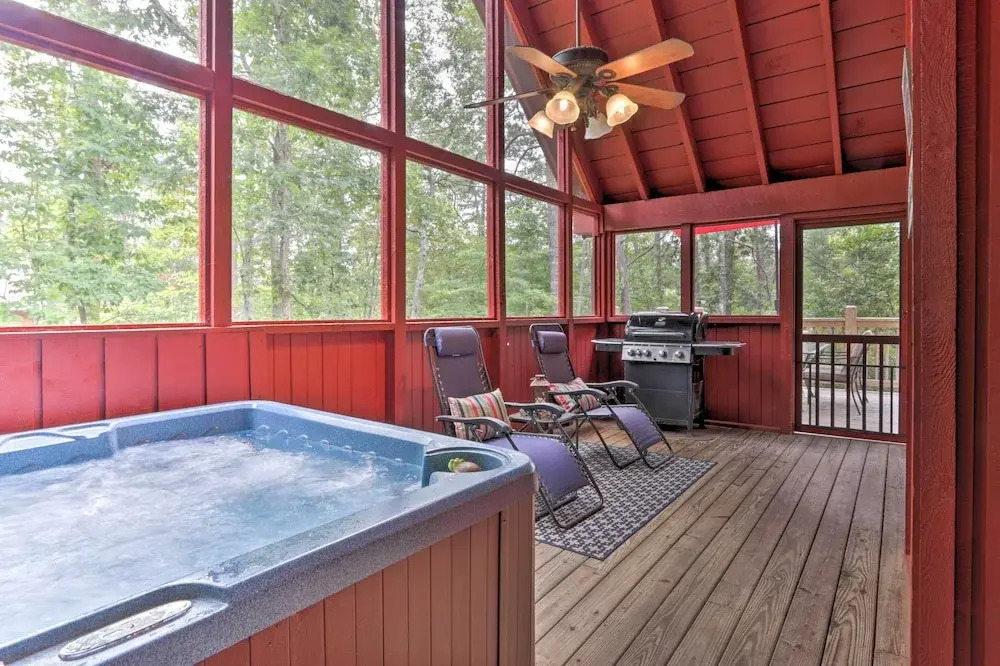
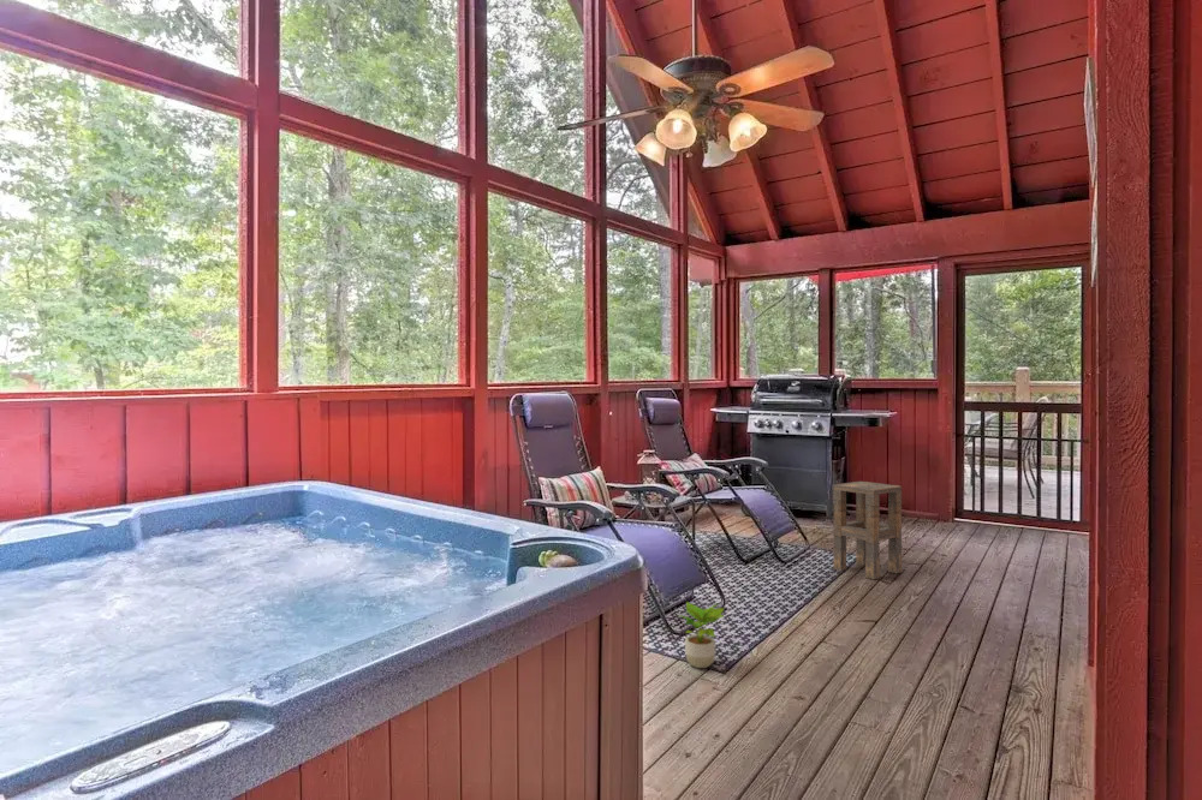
+ potted plant (704, 631)
+ side table (867, 527)
